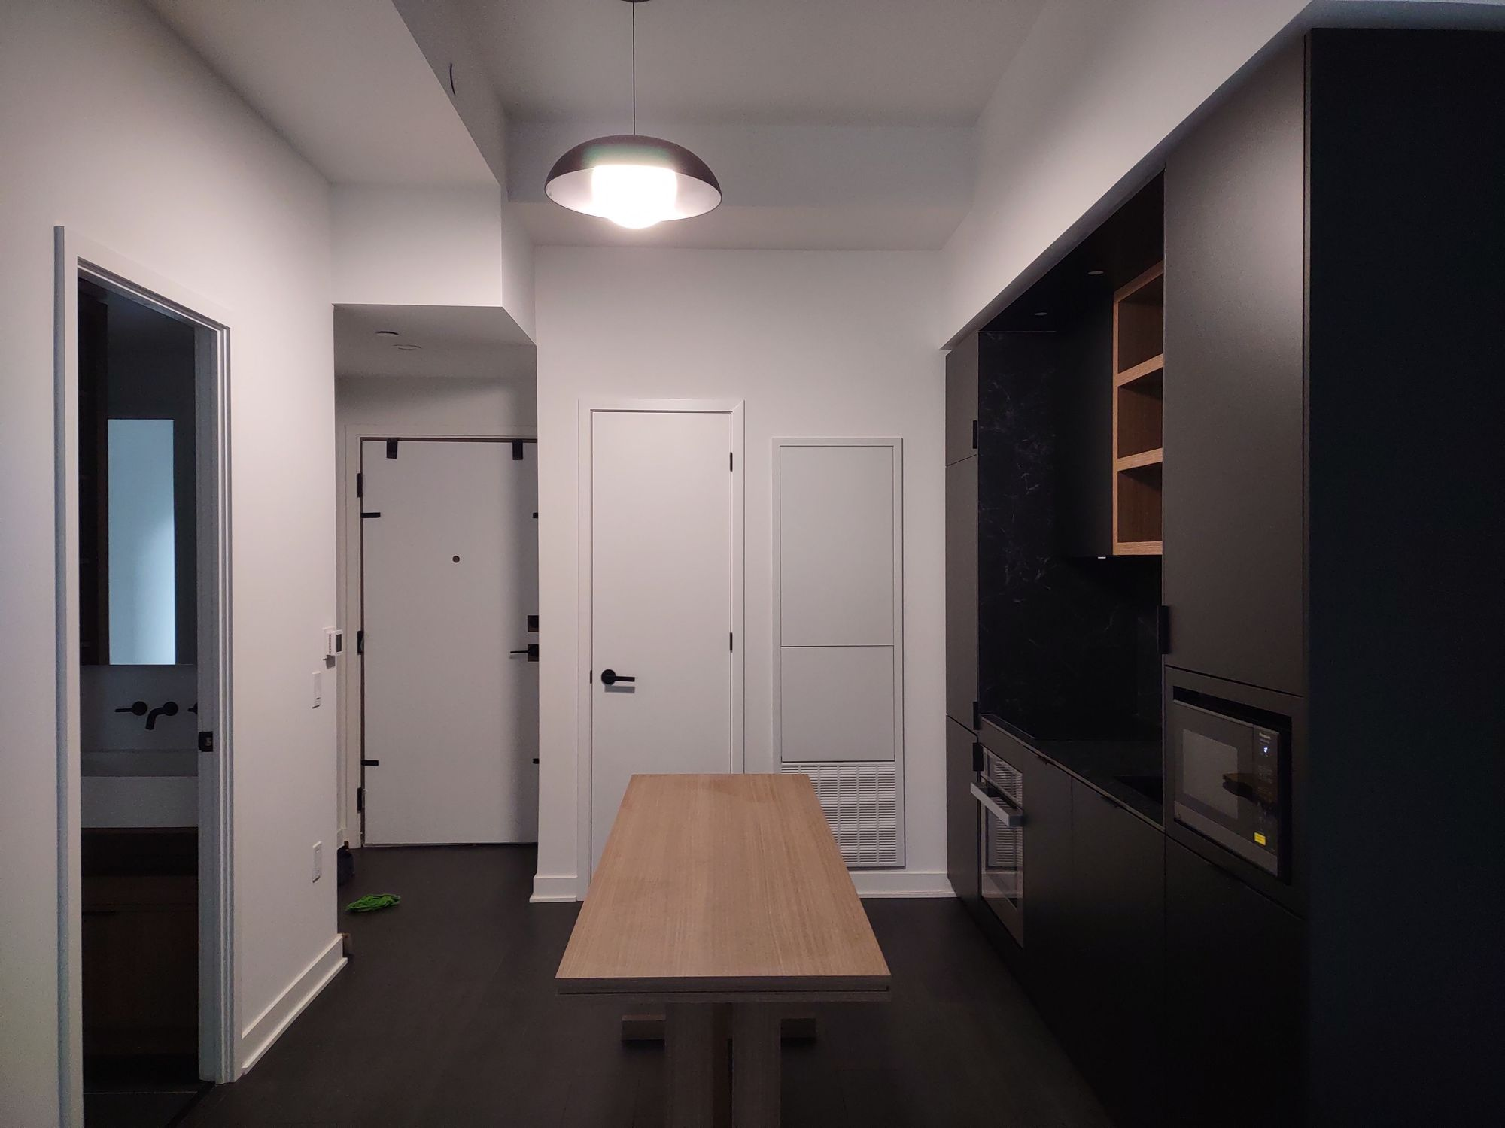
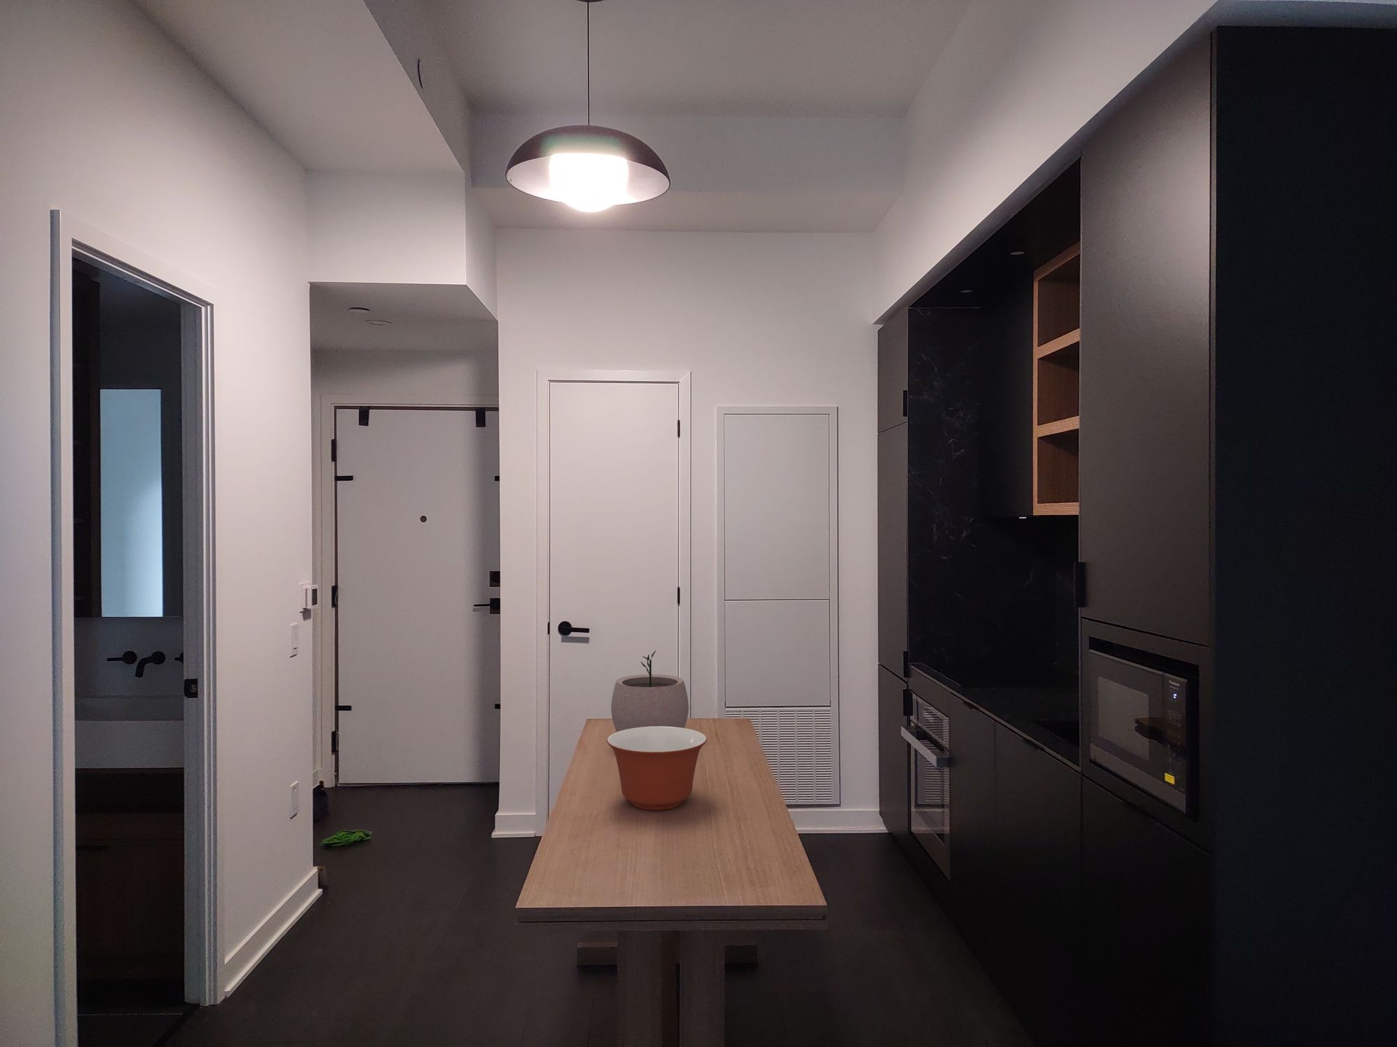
+ plant pot (650, 698)
+ mixing bowl (657, 770)
